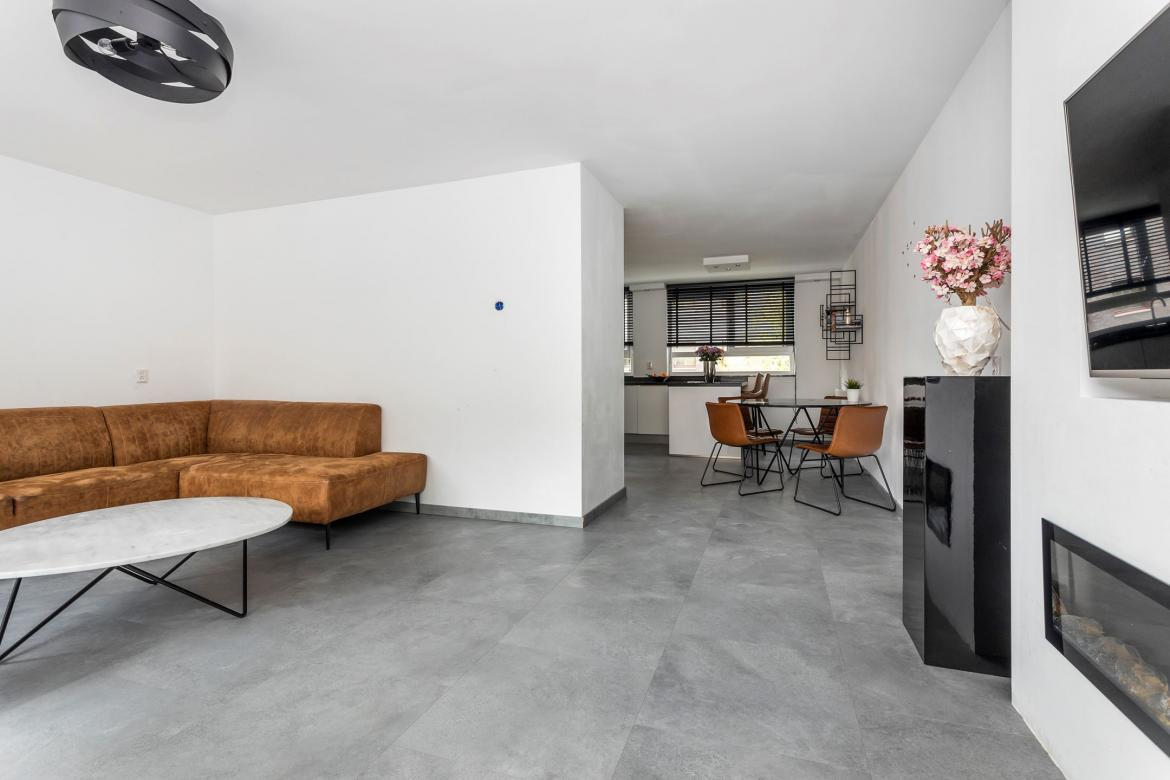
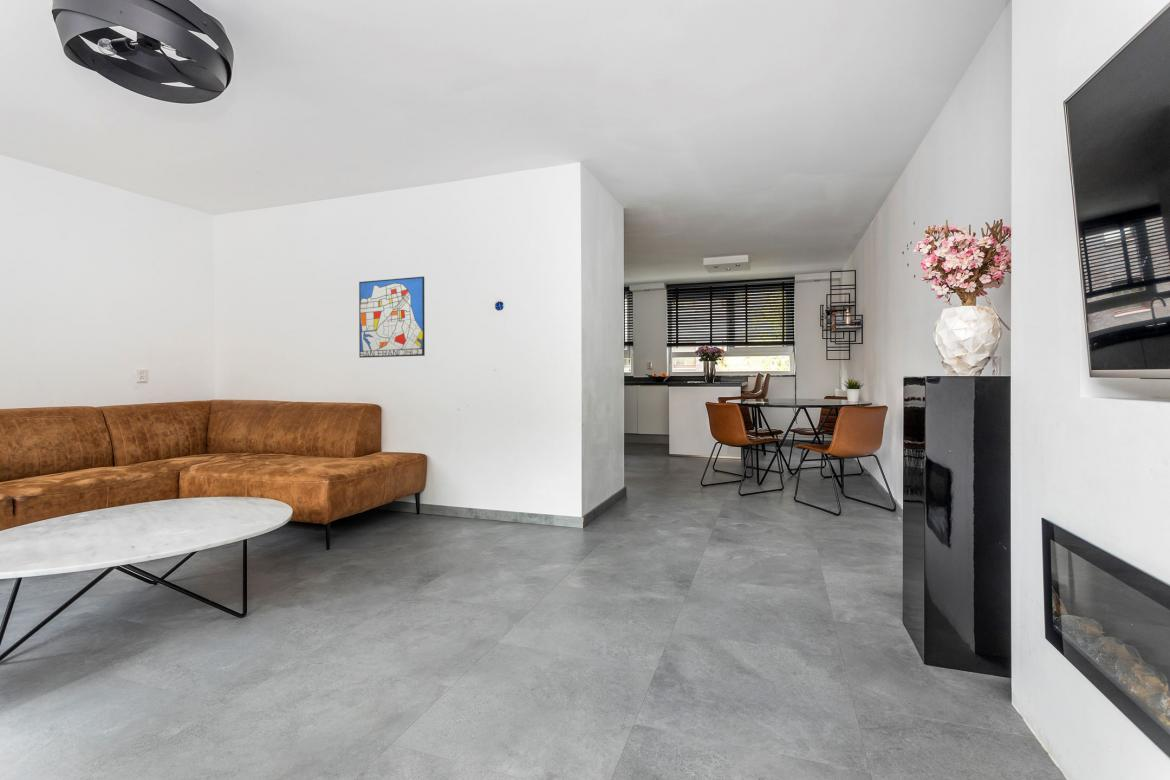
+ wall art (391, 318)
